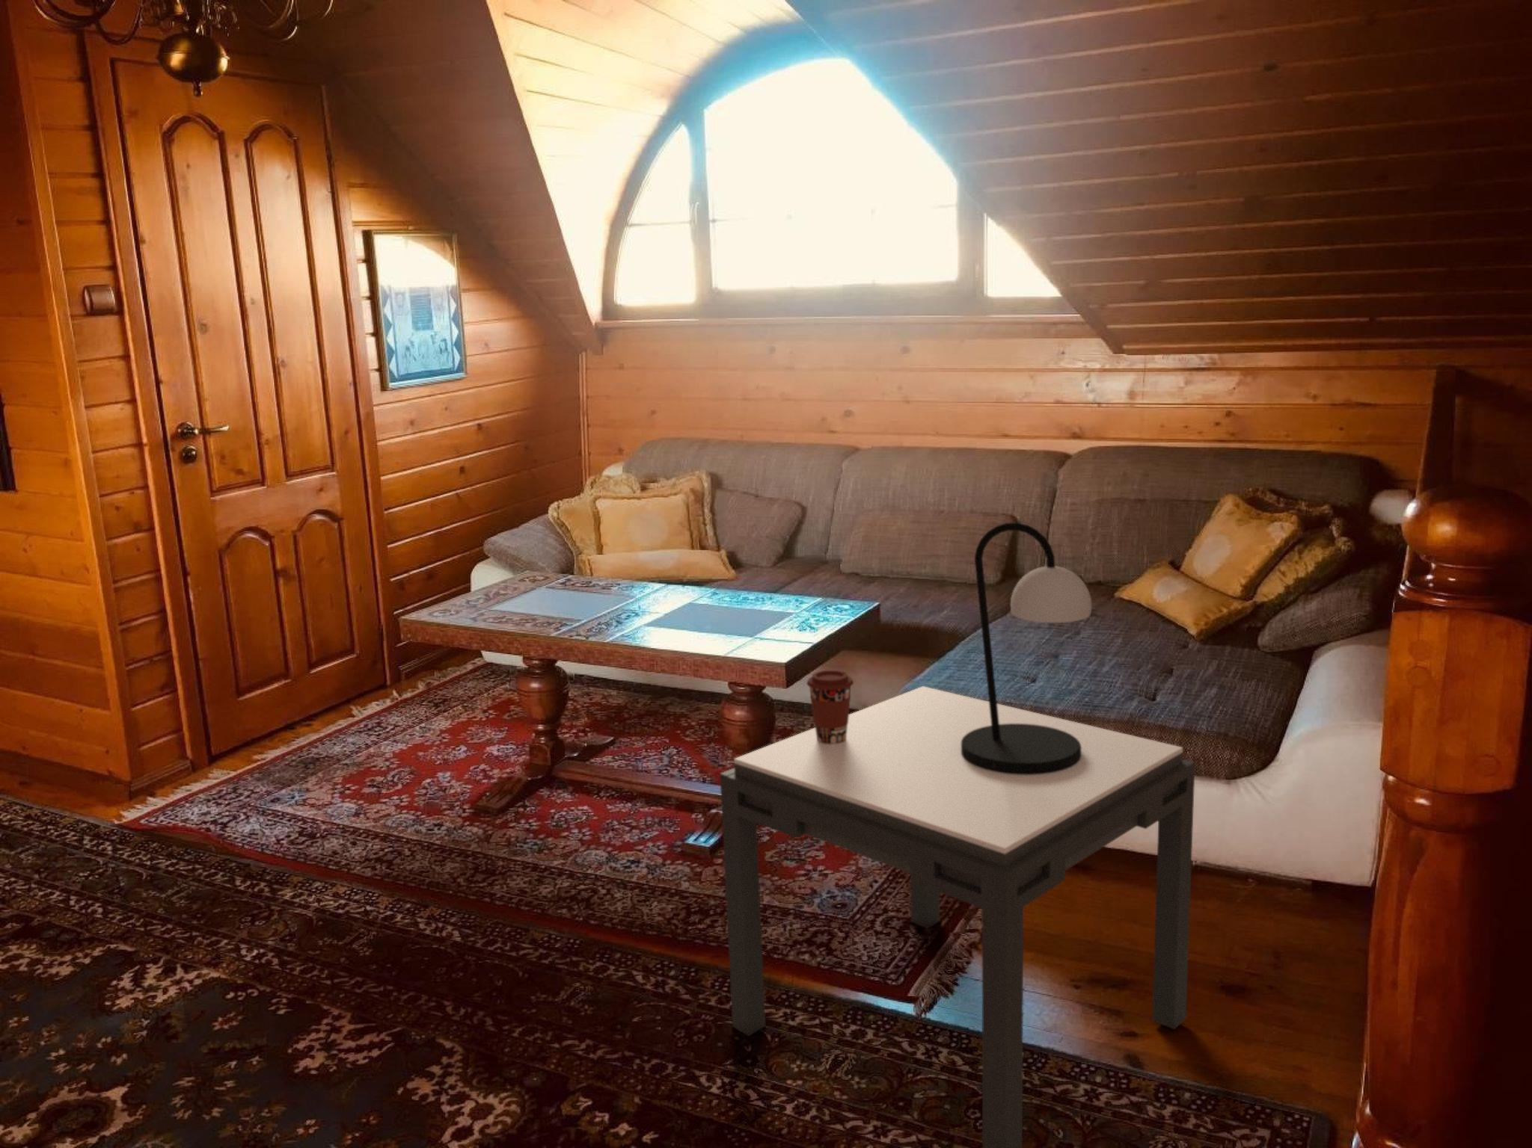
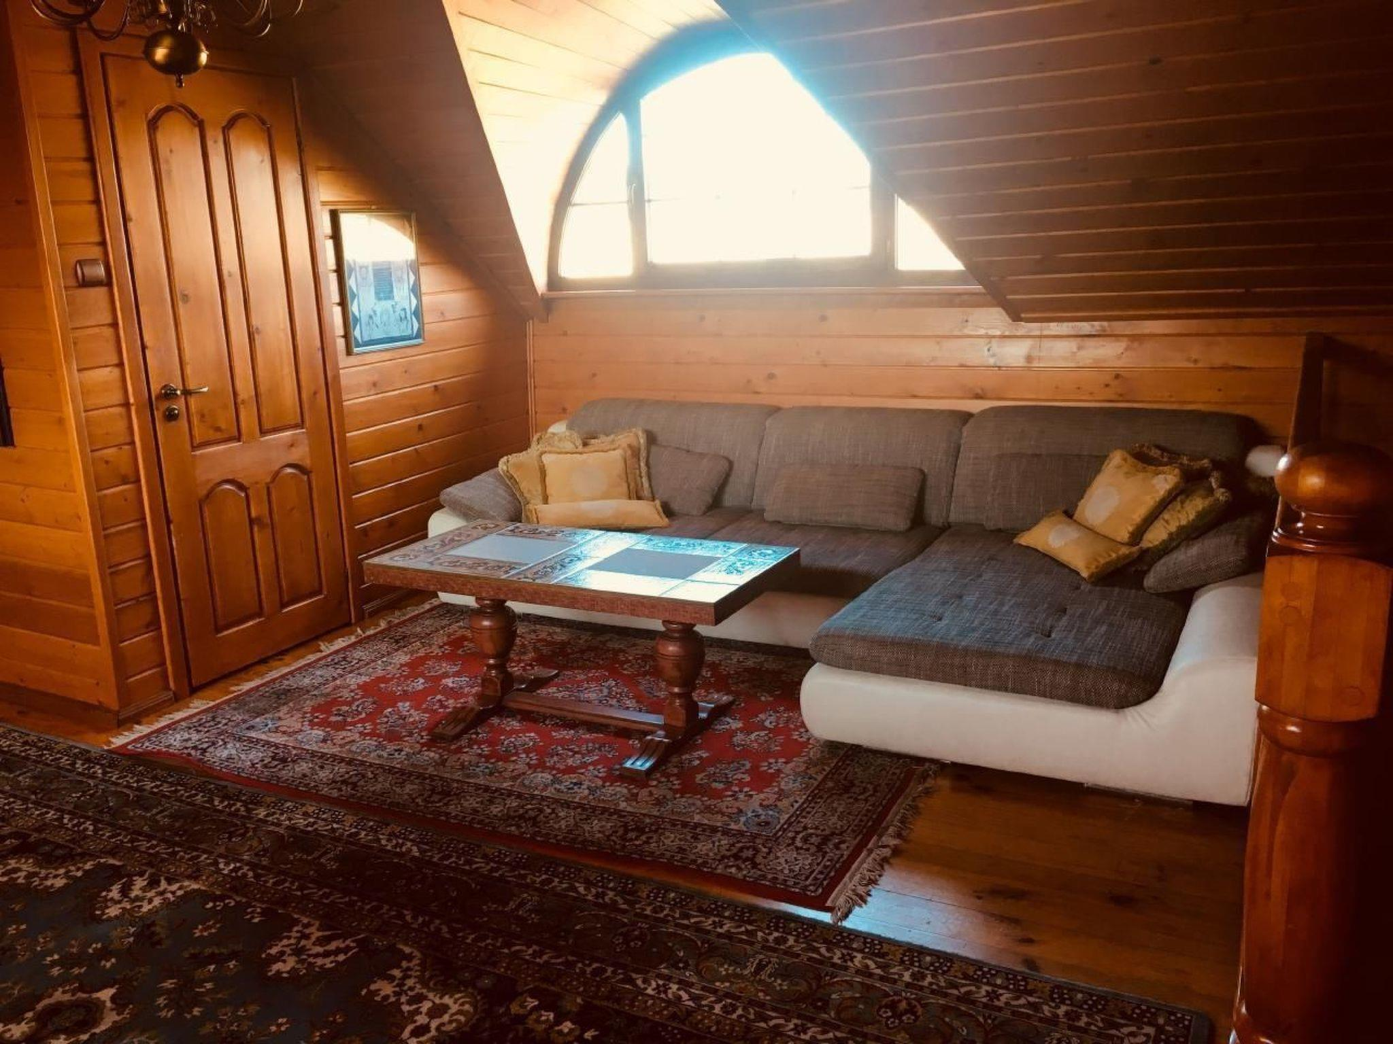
- side table (957, 891)
- coffee cup (830, 705)
- table lamp (1025, 620)
